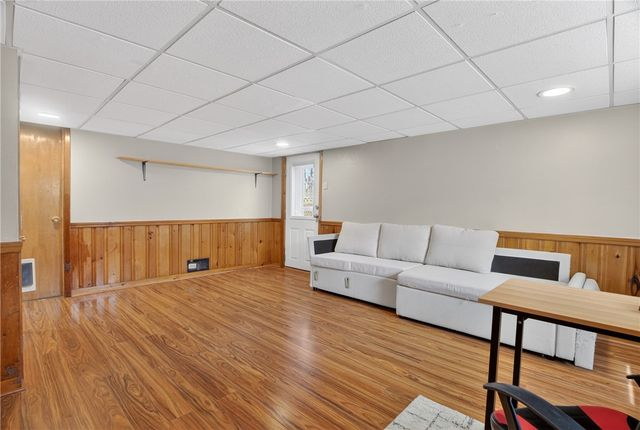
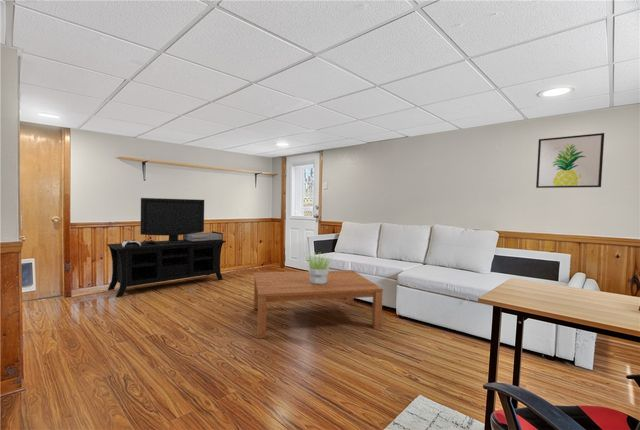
+ media console (170, 241)
+ potted plant (318, 268)
+ wall art (568, 162)
+ coffee table (313, 298)
